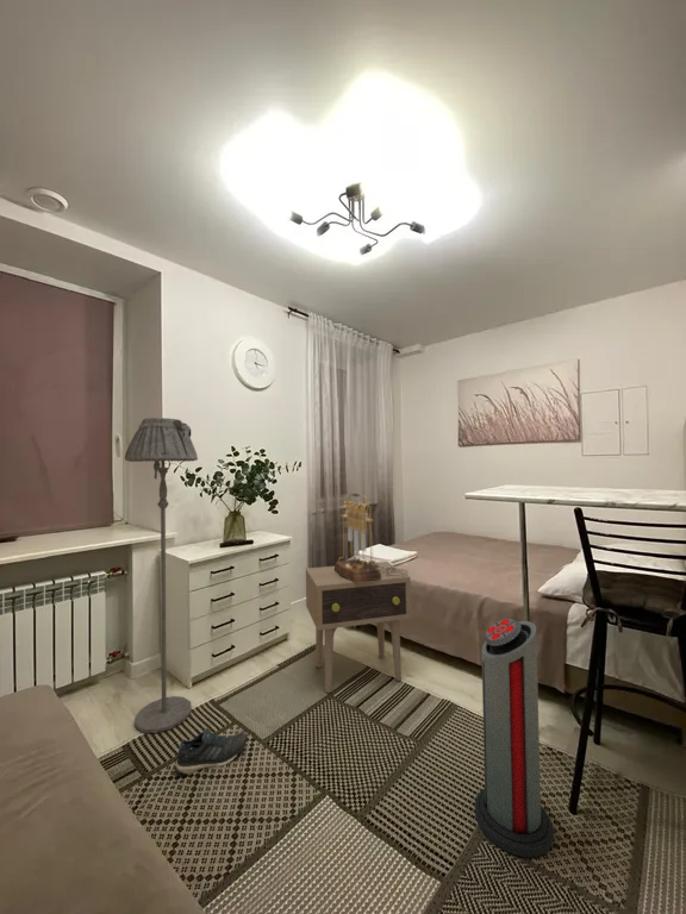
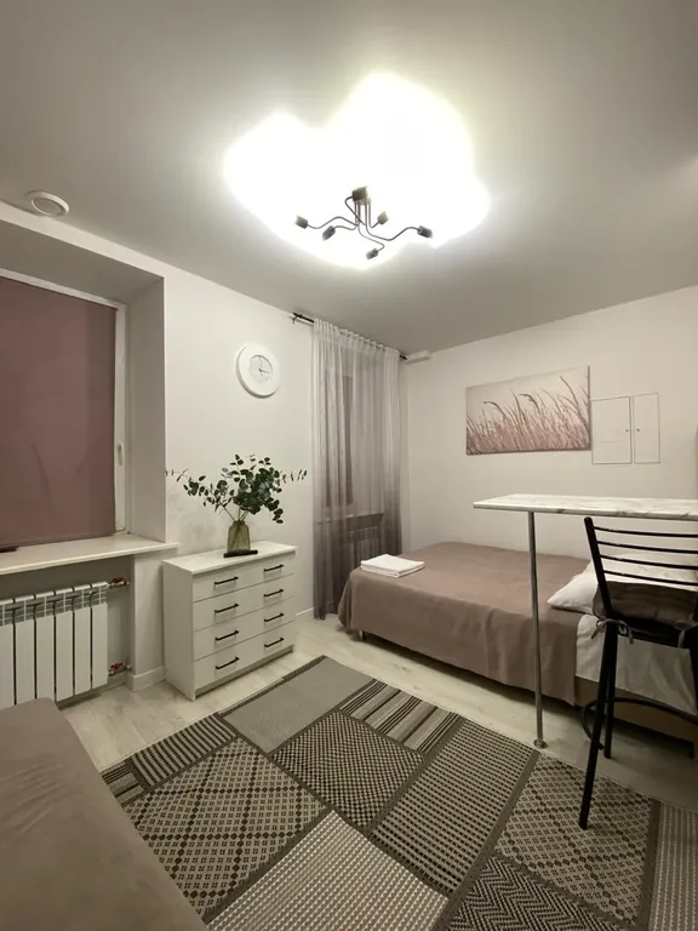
- side table (356, 622)
- floor lamp (162, 565)
- shoe (213, 745)
- table lamp (370, 532)
- air purifier (510, 720)
